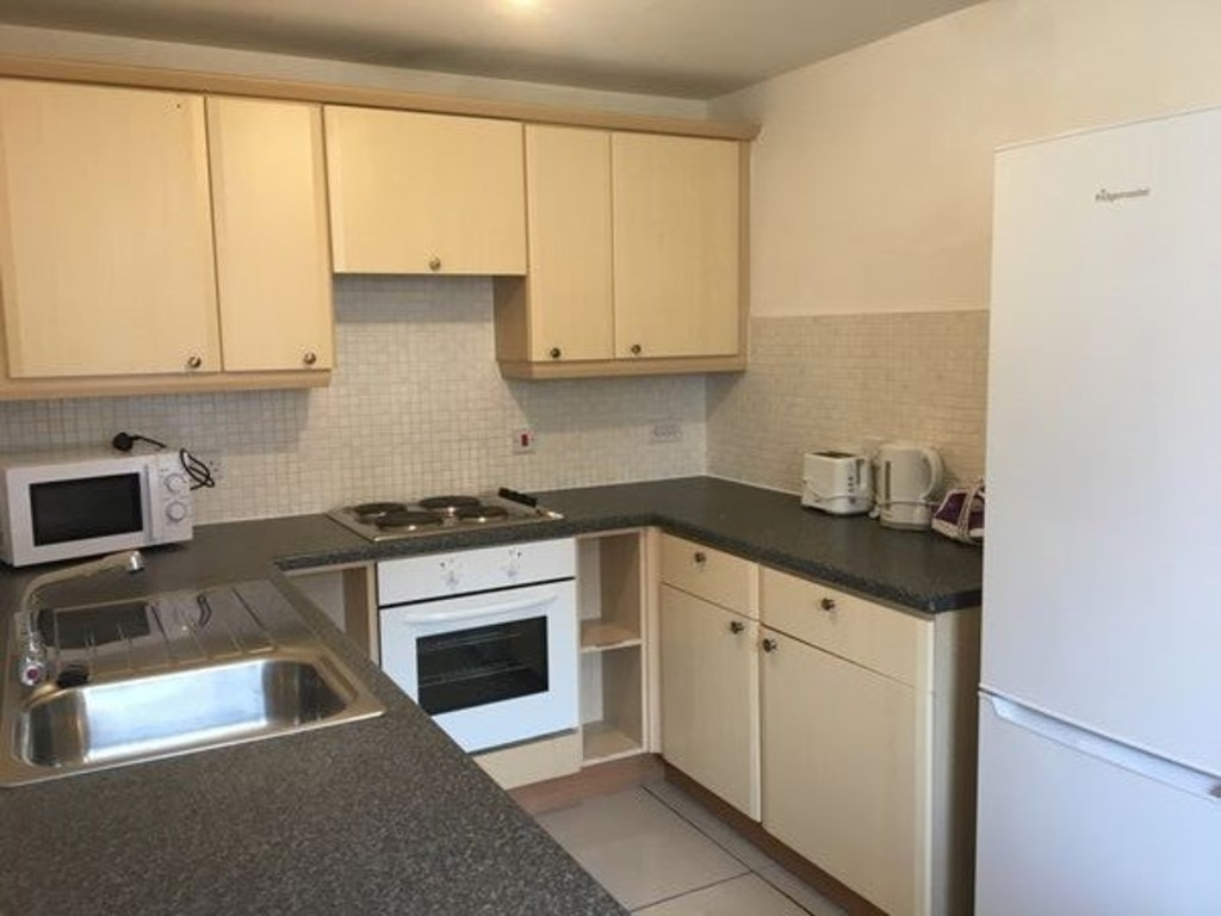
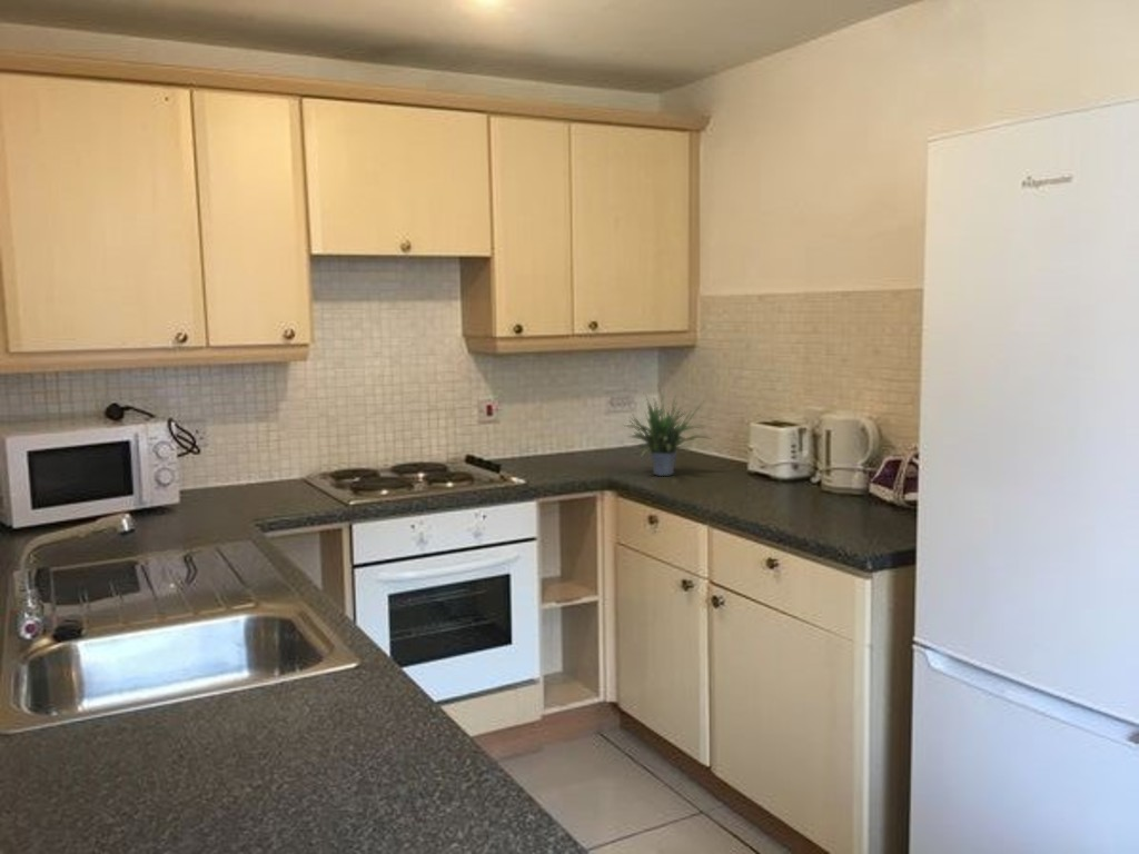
+ potted plant (667, 427)
